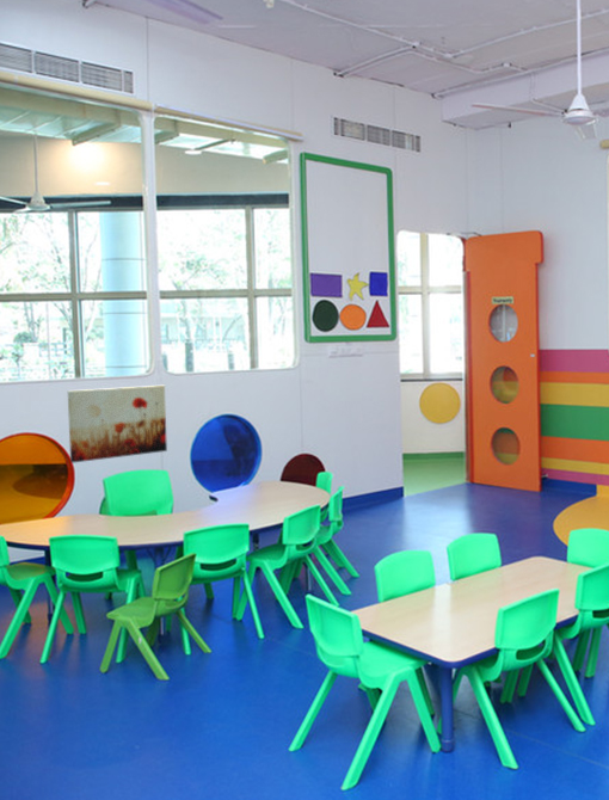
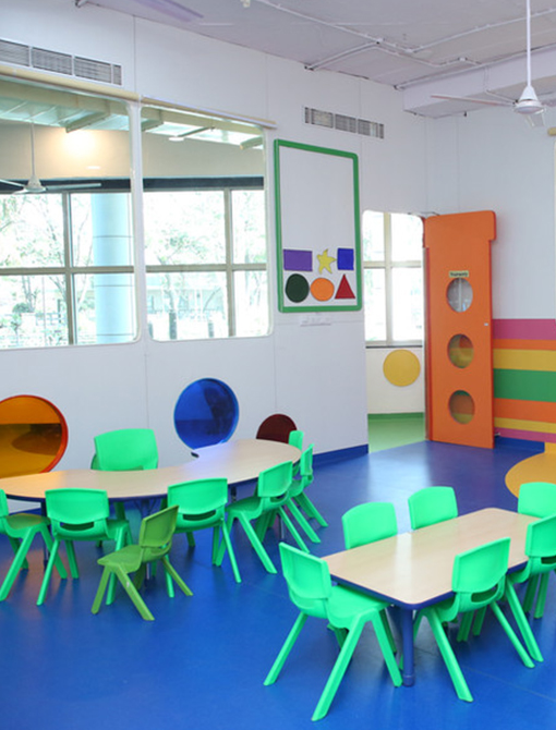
- wall art (119, 421)
